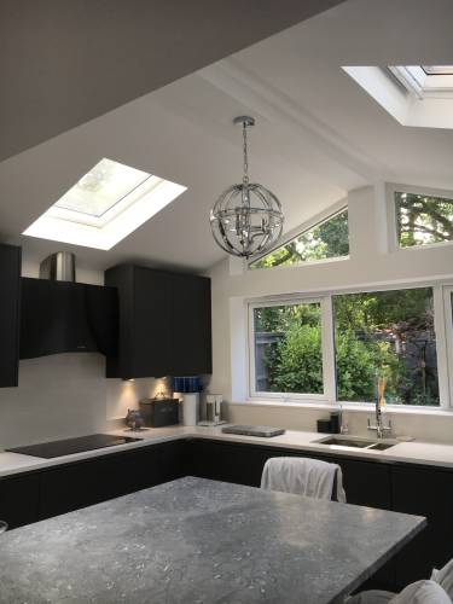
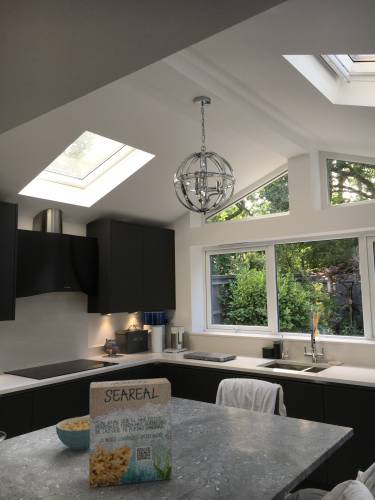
+ cereal box (130, 429)
+ cereal bowl (80, 435)
